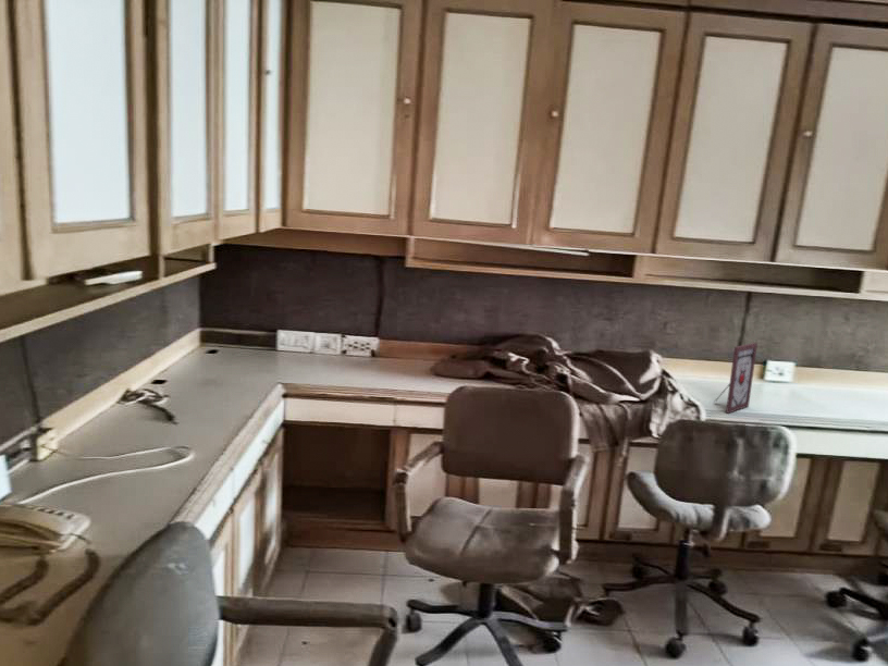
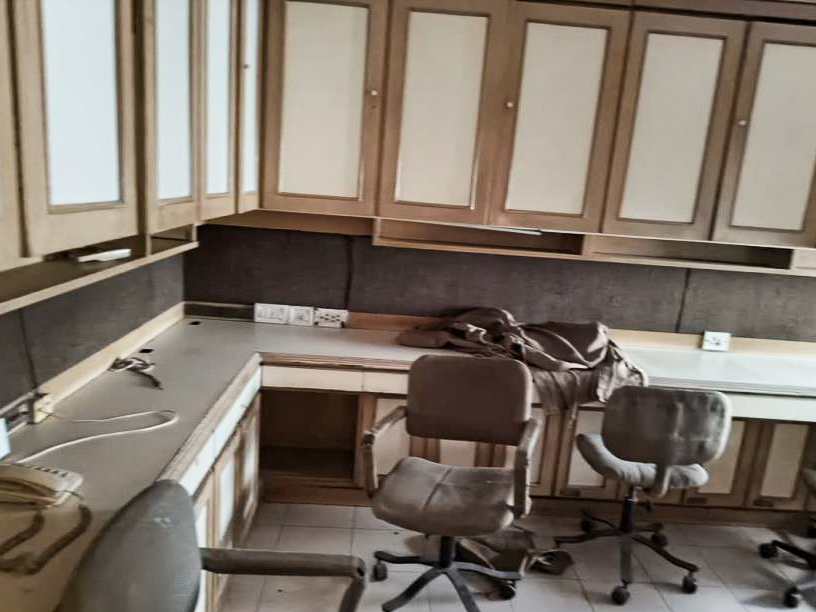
- picture frame (731, 374)
